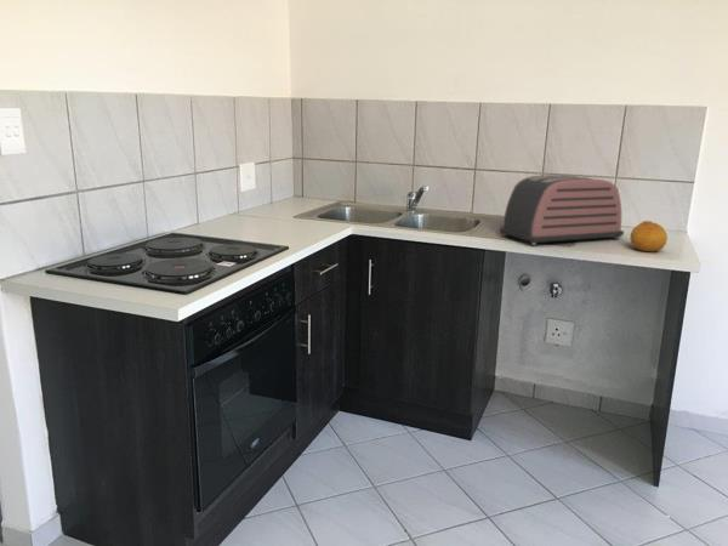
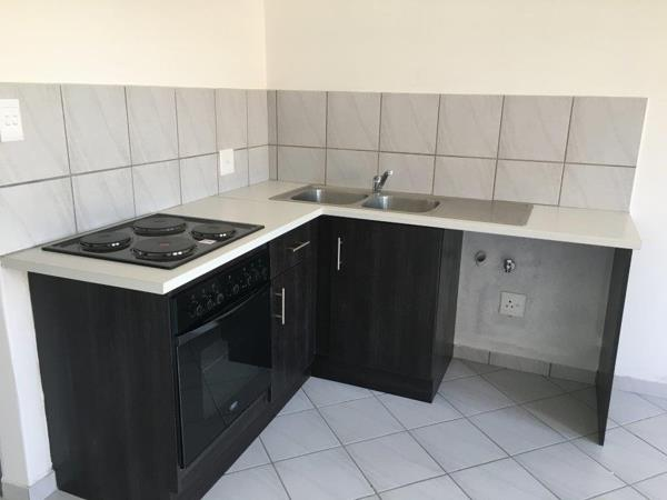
- fruit (648, 235)
- toaster (567, 206)
